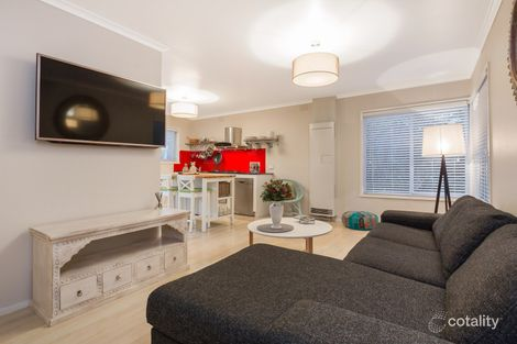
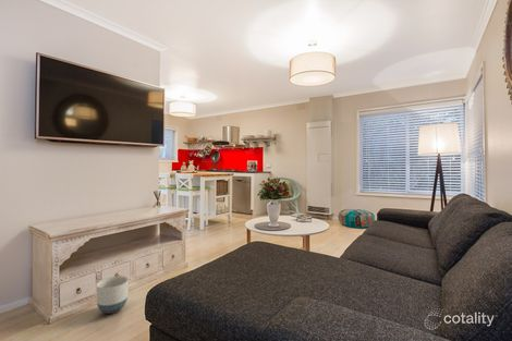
+ planter (112, 295)
